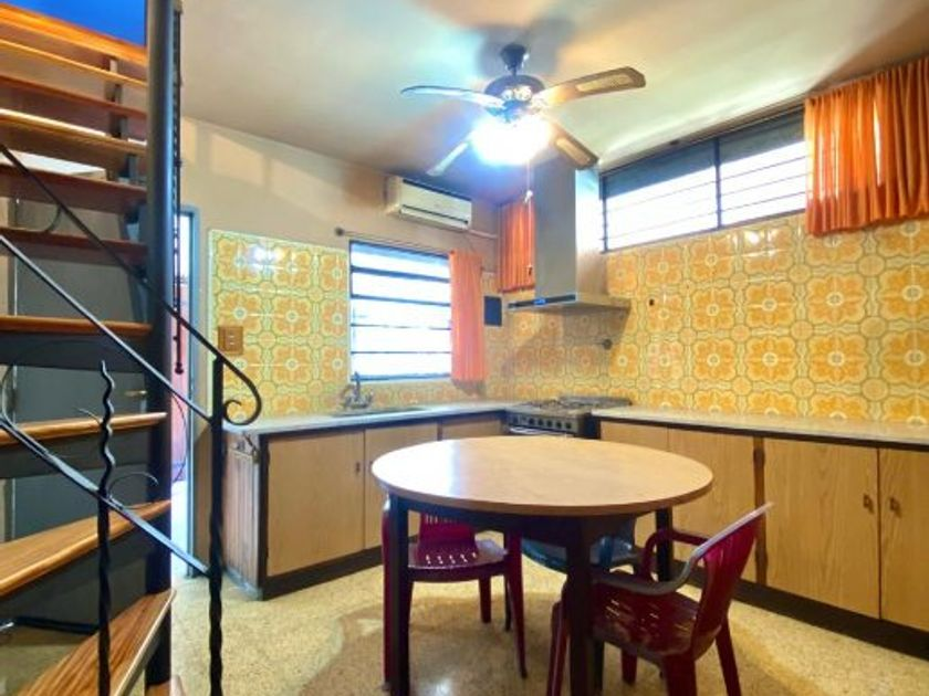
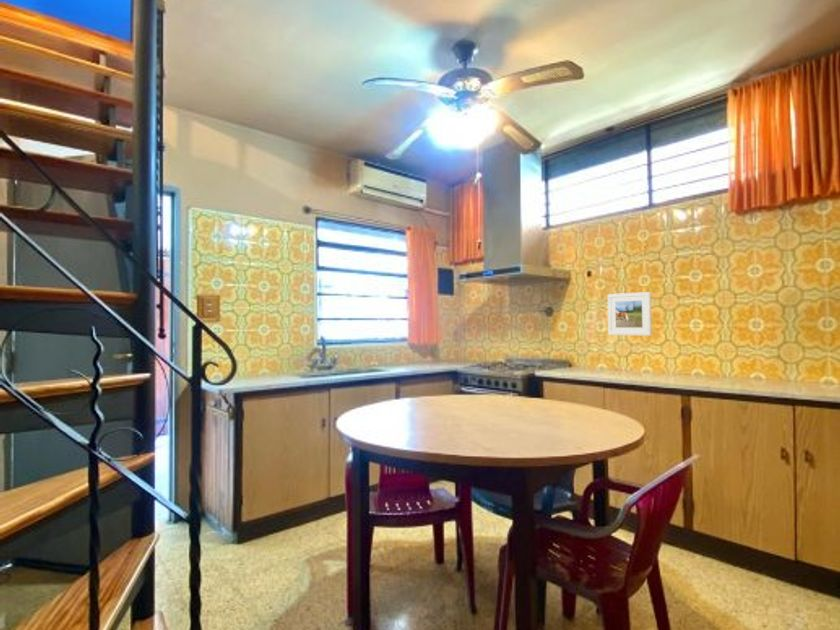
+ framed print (628, 314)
